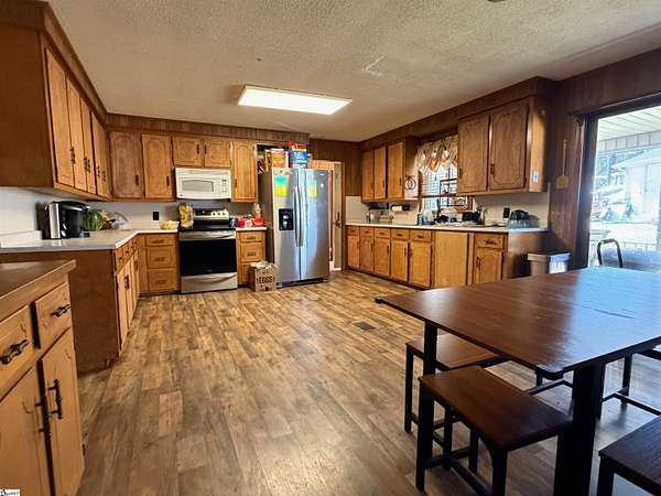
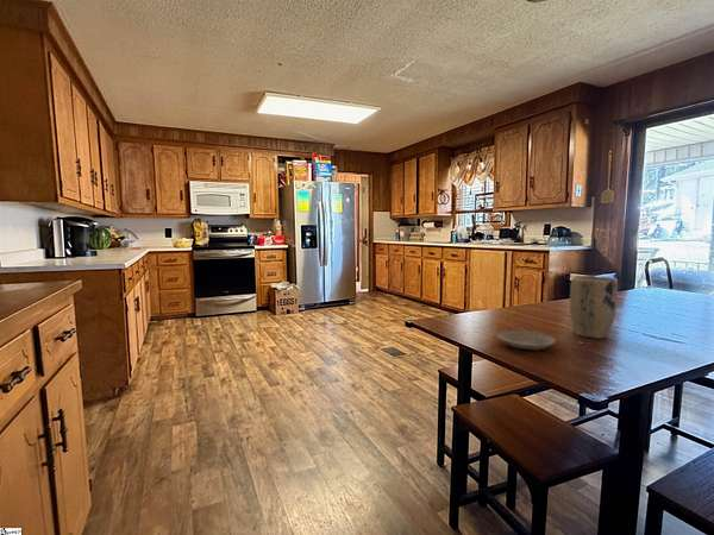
+ plant pot (591, 306)
+ plate (525, 340)
